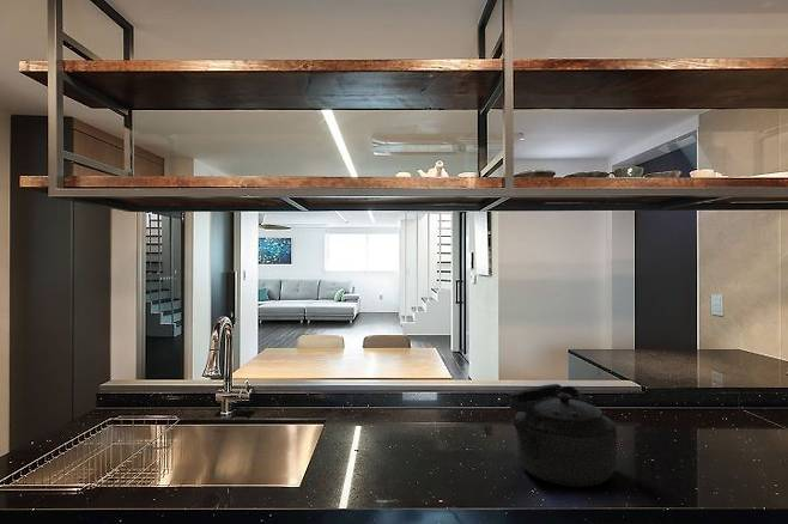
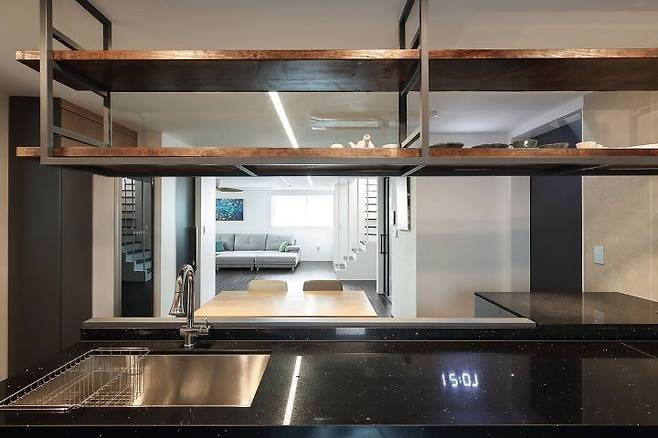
- kettle (560, 431)
